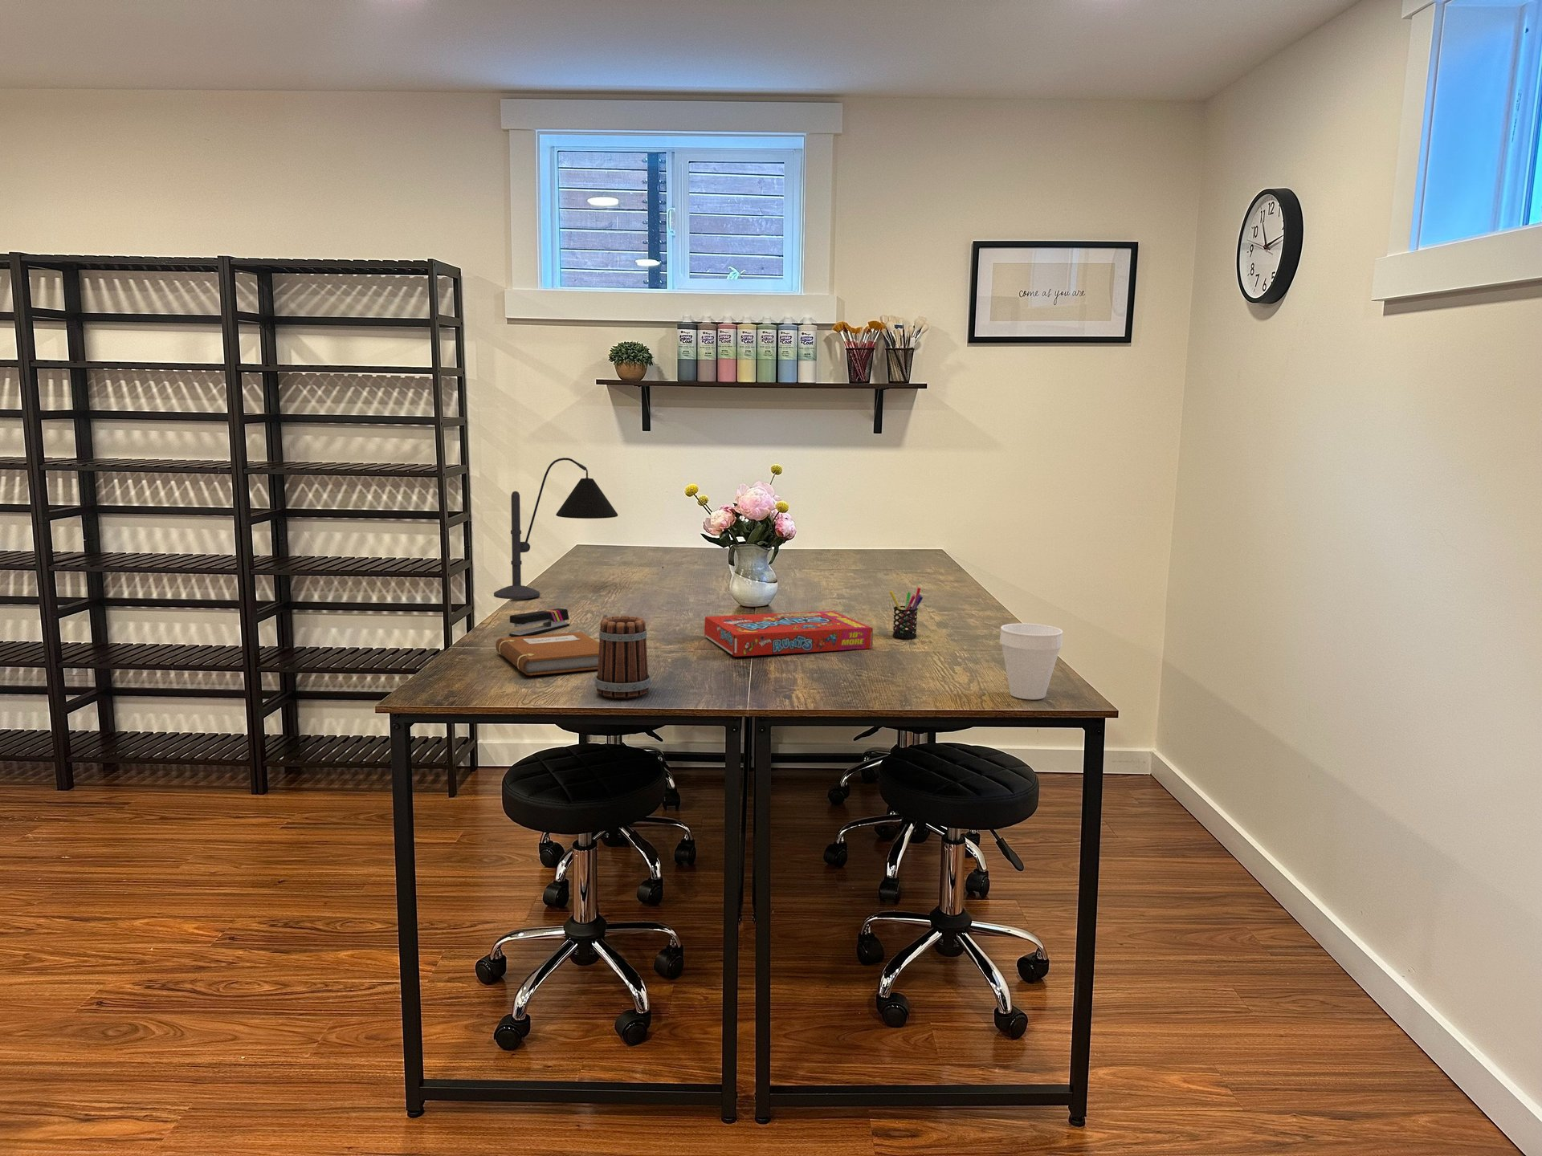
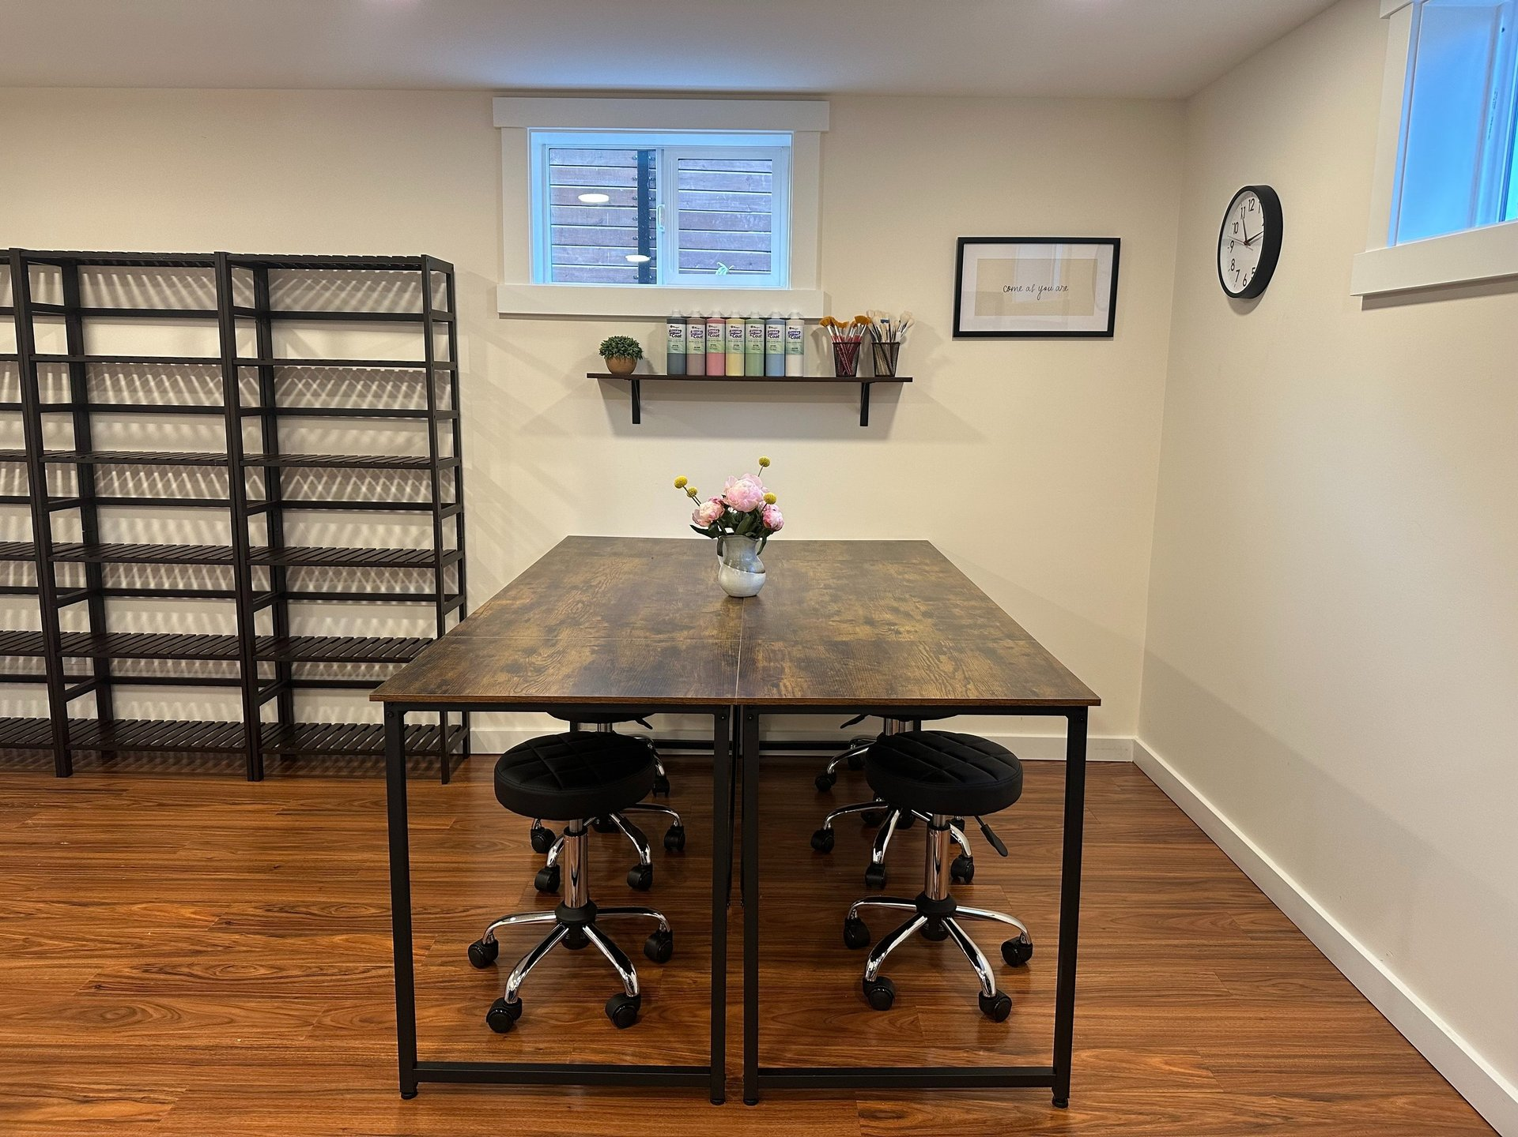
- snack box (787, 631)
- stapler (539, 620)
- mug (618, 653)
- cup (1030, 662)
- pen holder (907, 611)
- notebook (552, 652)
- desk lamp (559, 516)
